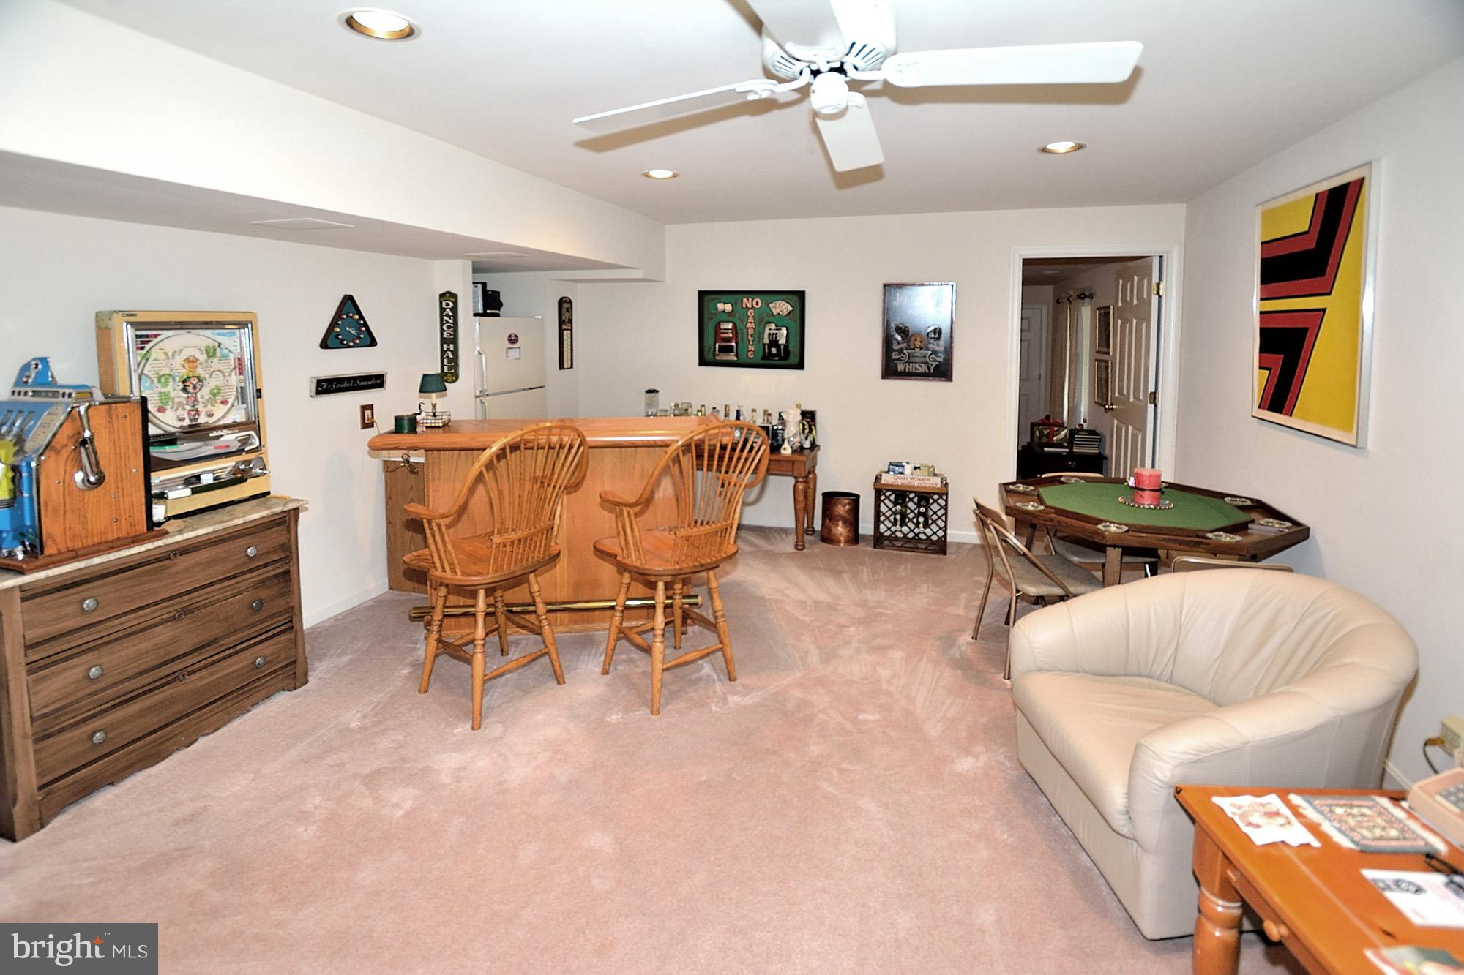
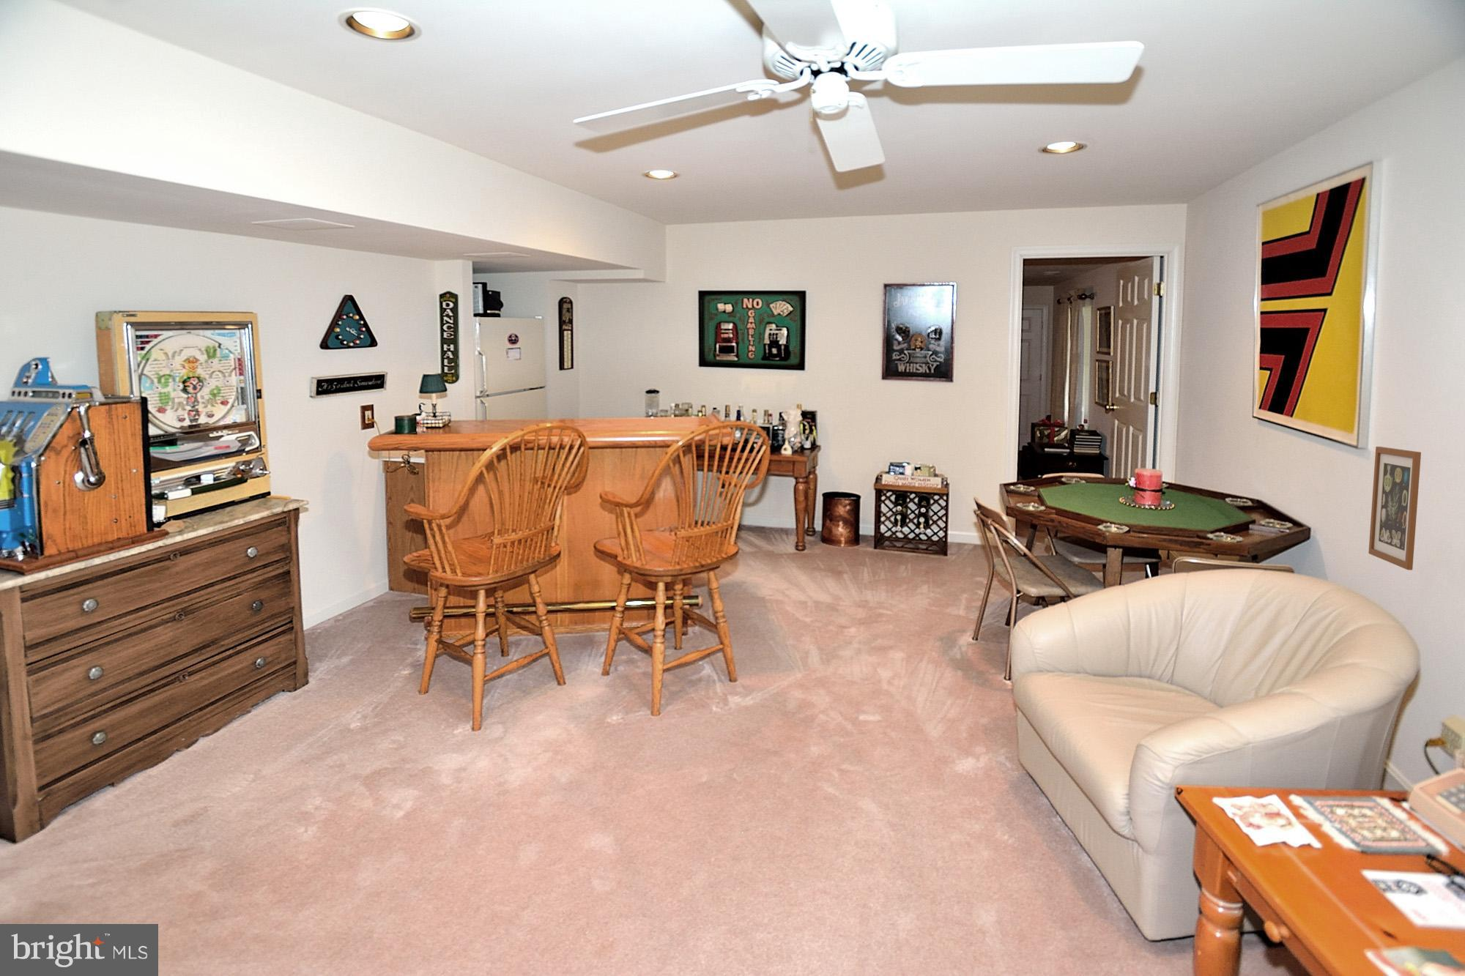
+ wall art (1393, 505)
